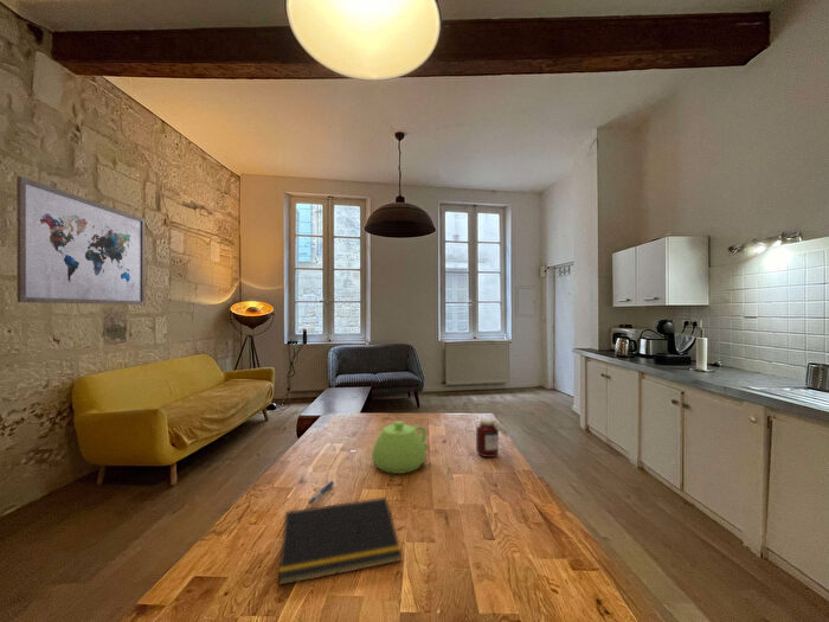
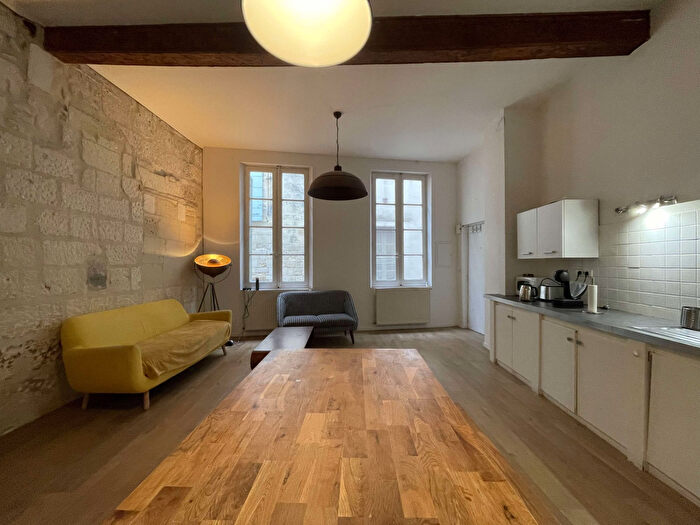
- wall art (92, 252)
- pen (322, 492)
- jar (491, 437)
- teapot (401, 442)
- notepad (340, 534)
